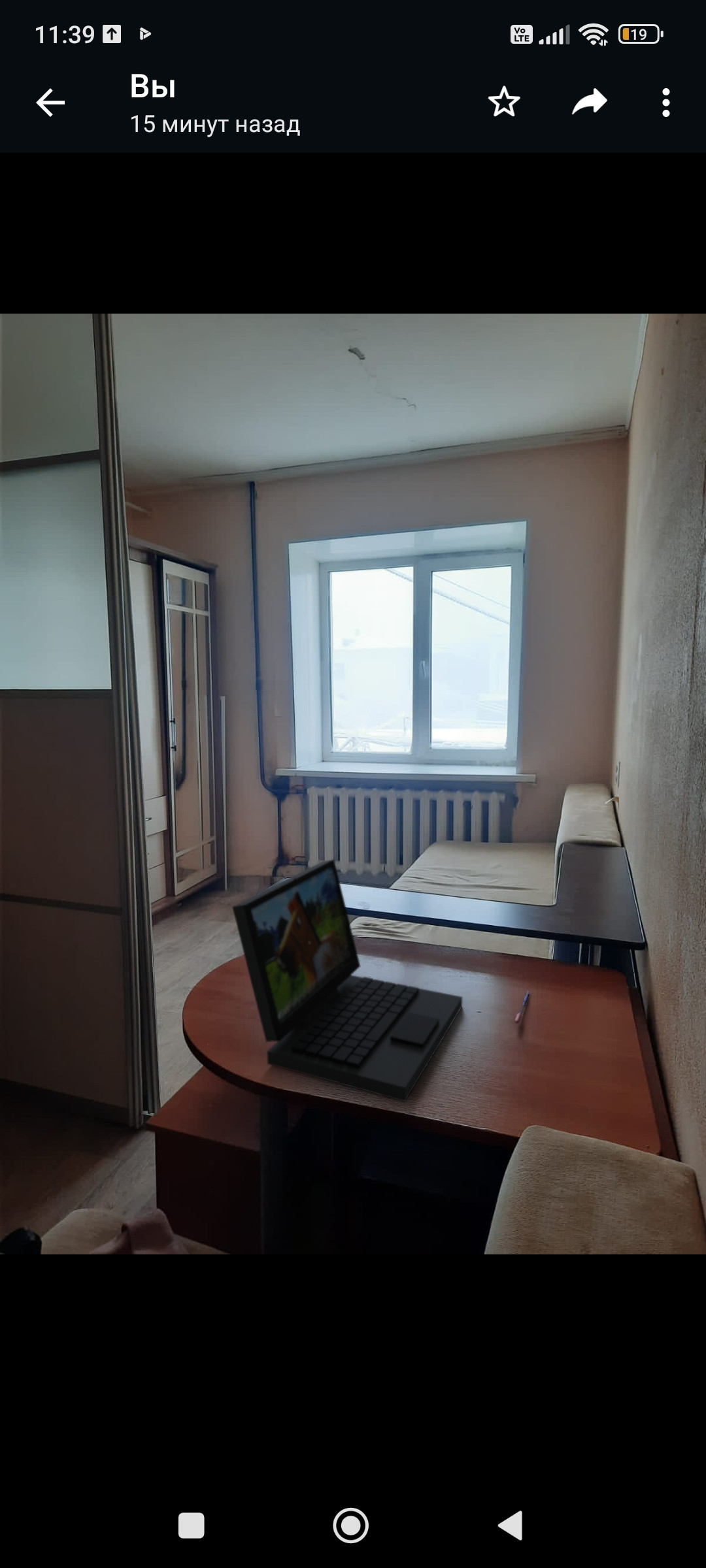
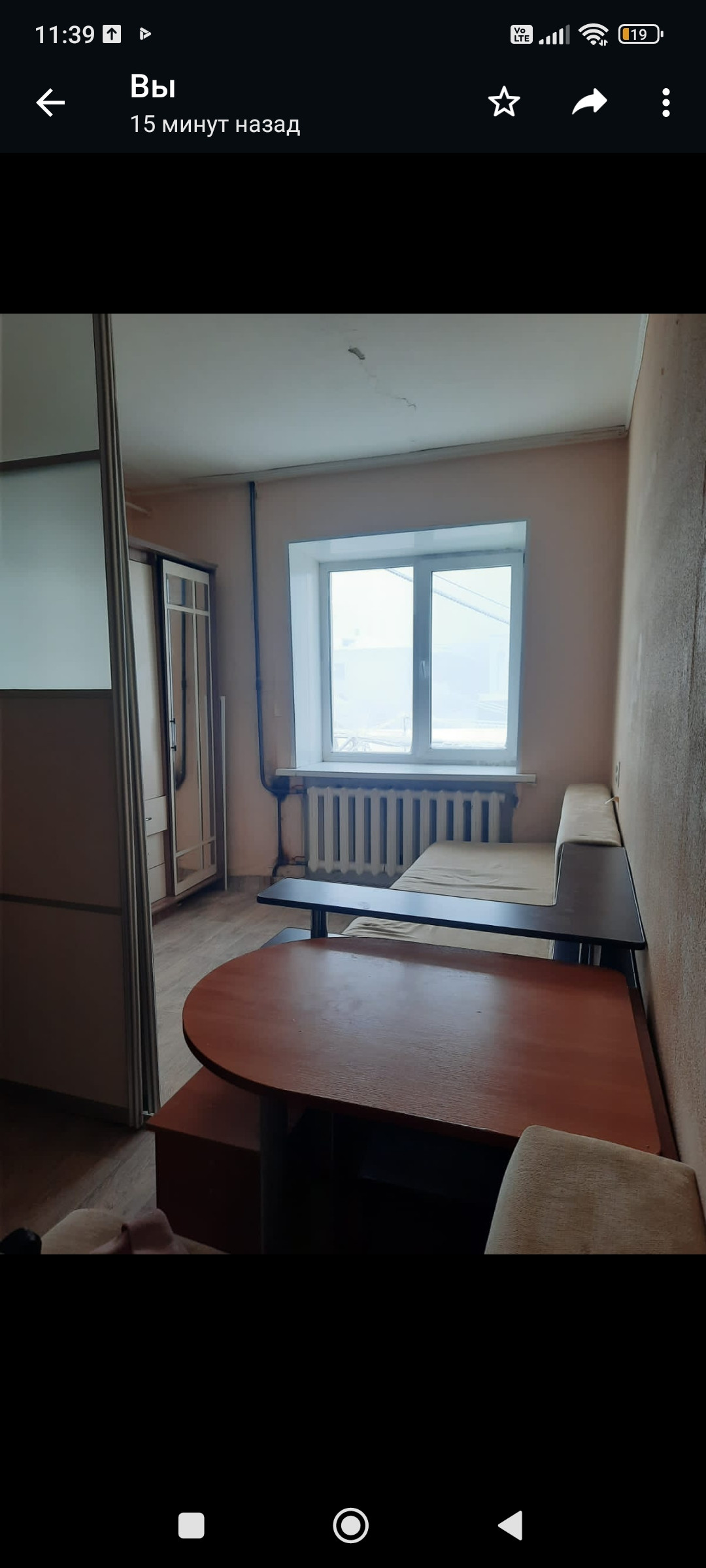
- pen (522, 1005)
- laptop (357, 959)
